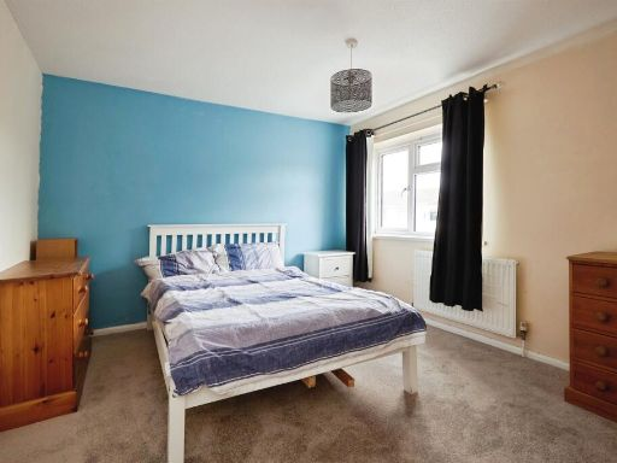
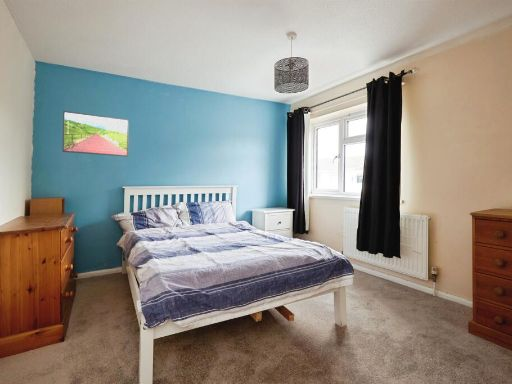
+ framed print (97, 134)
